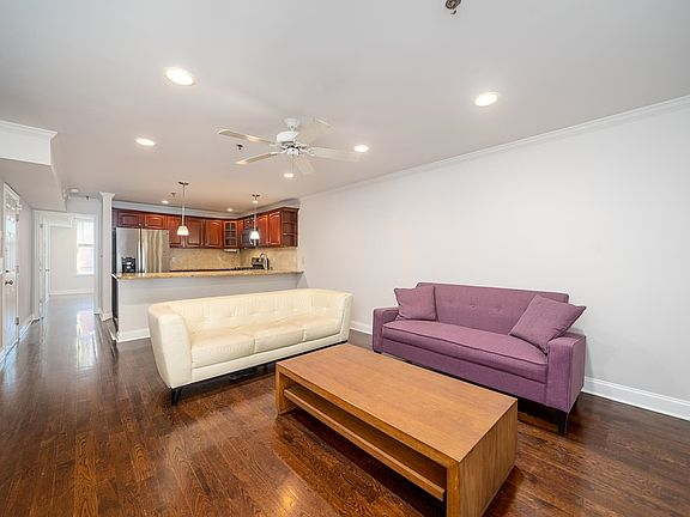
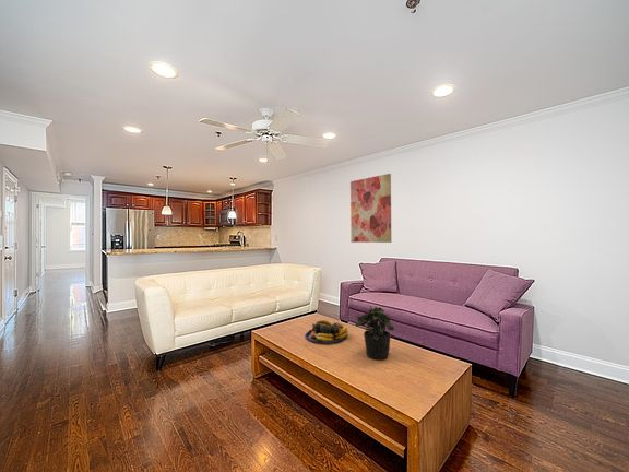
+ wall art (369, 210)
+ fruit bowl (325, 328)
+ potted plant (375, 330)
